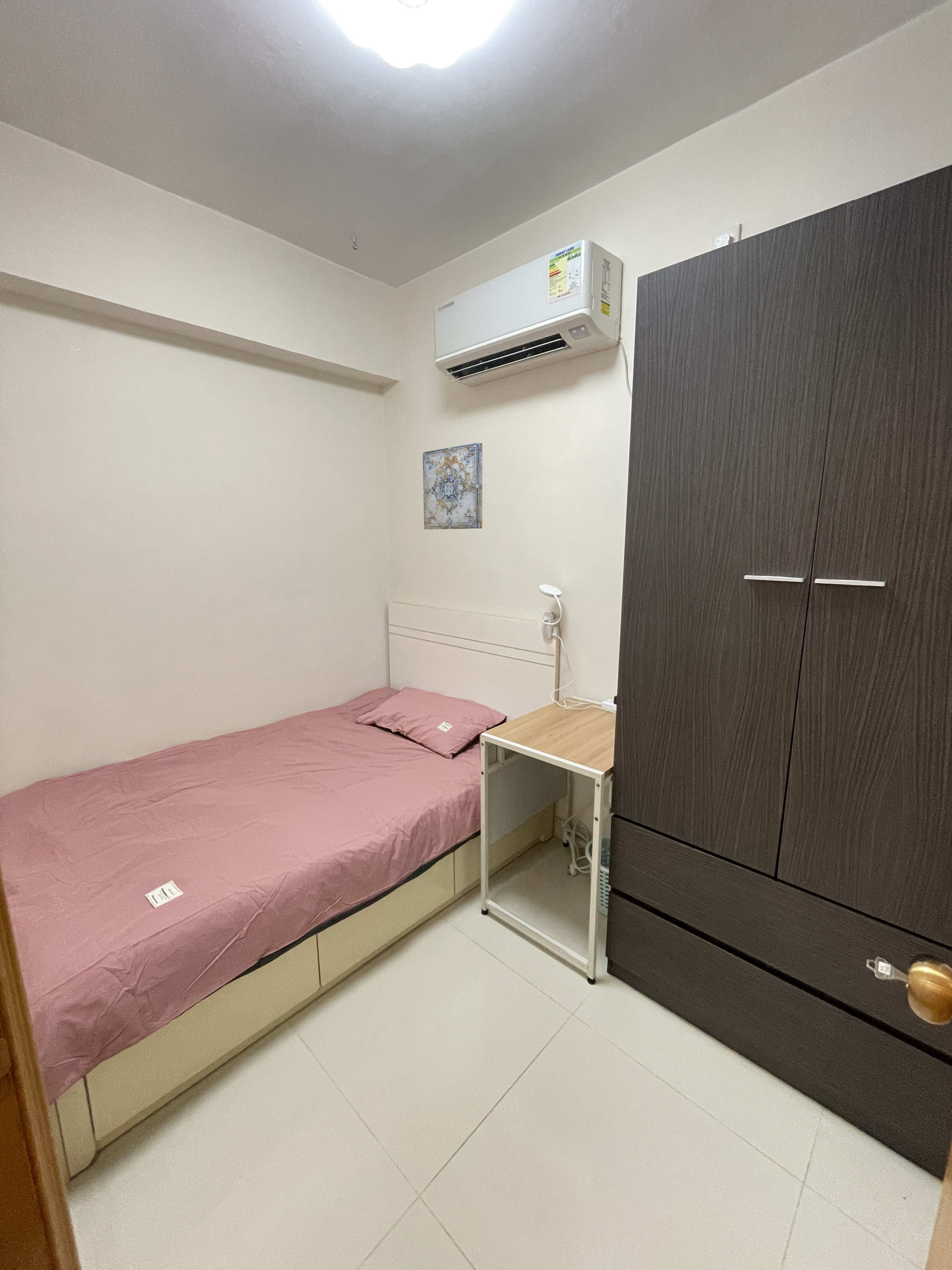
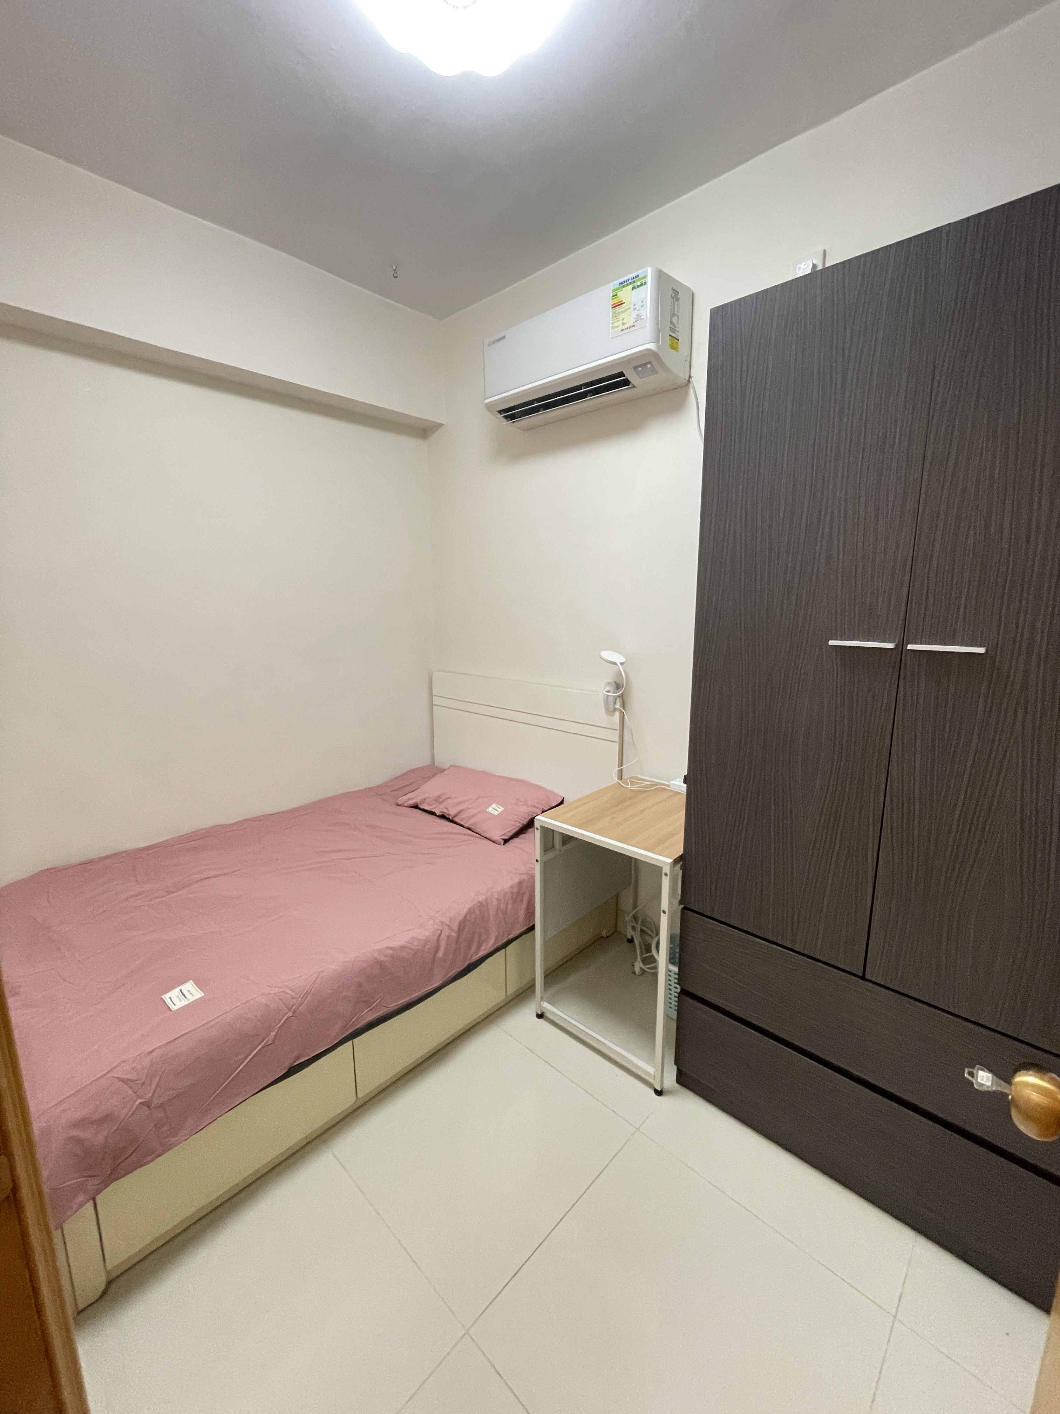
- wall art (451, 489)
